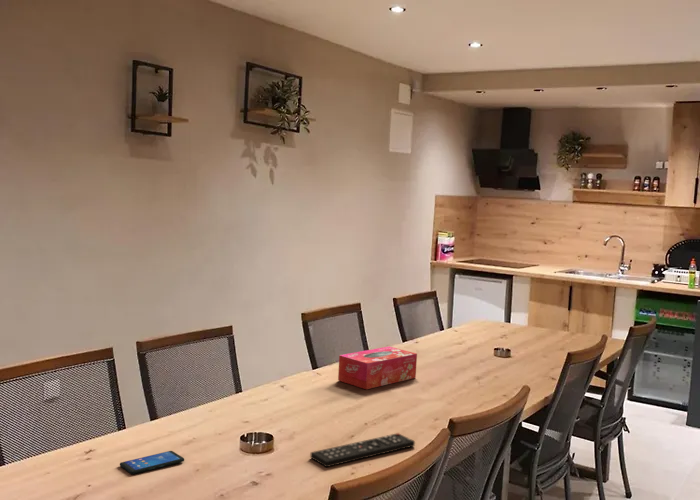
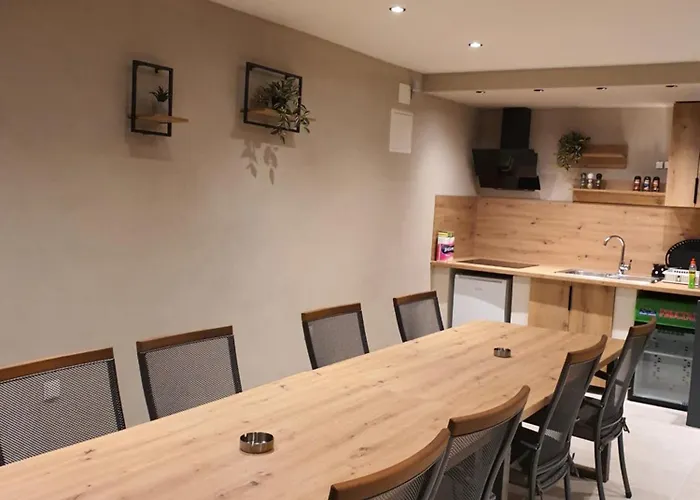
- tissue box (378, 366)
- remote control (364, 448)
- smartphone (152, 462)
